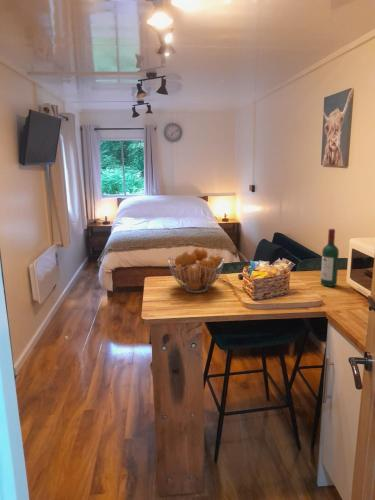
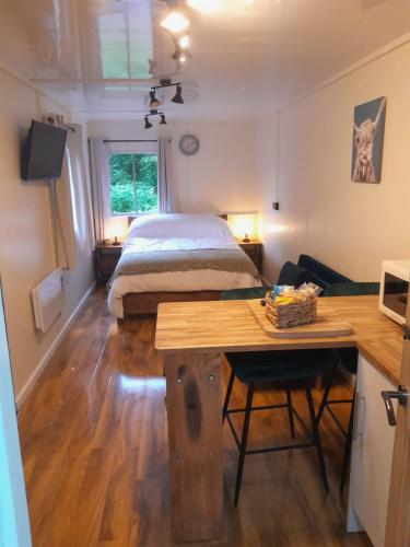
- fruit basket (196, 269)
- wine bottle (330, 257)
